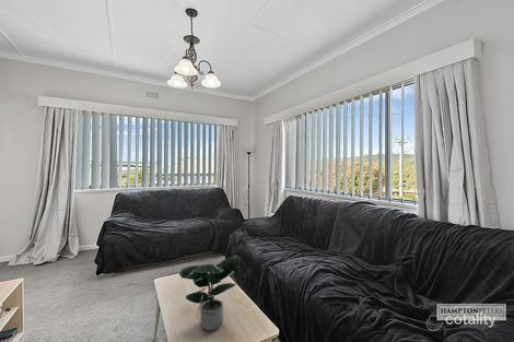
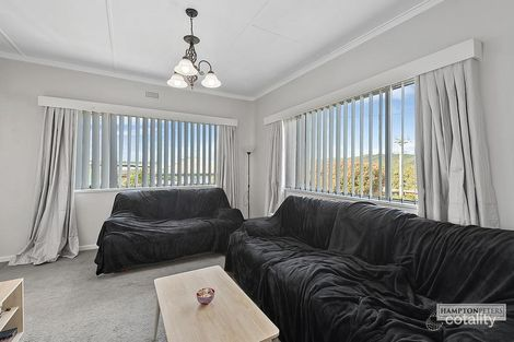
- potted plant (209, 291)
